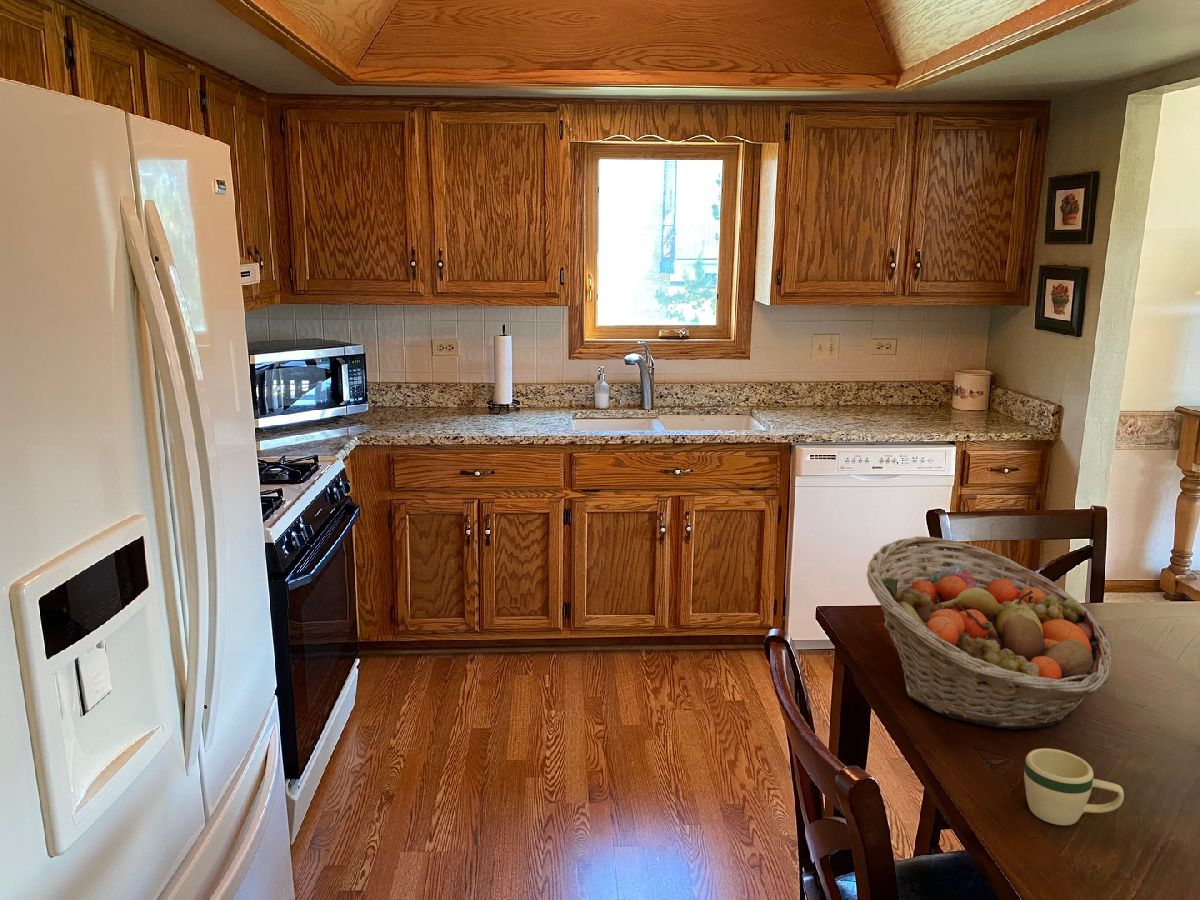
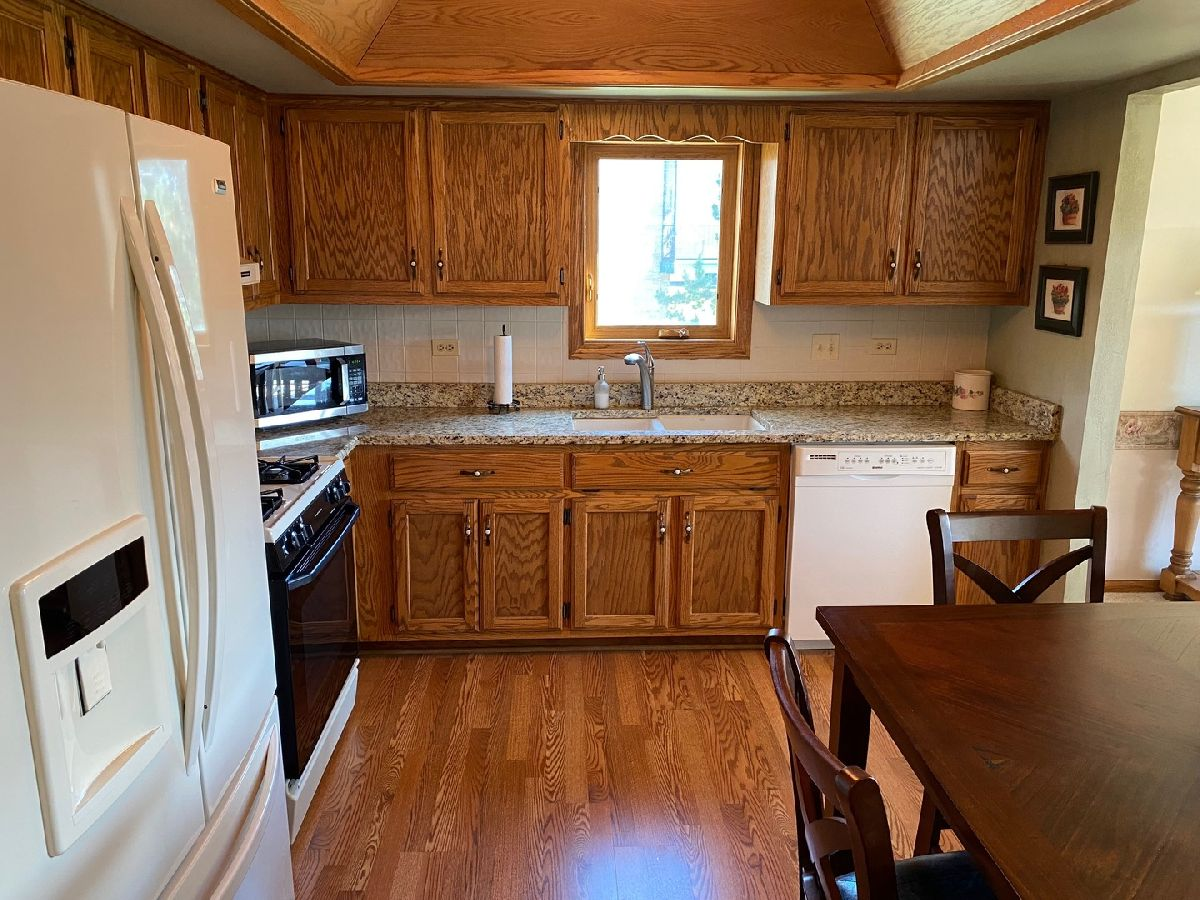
- fruit basket (985, 625)
- mug (1071, 791)
